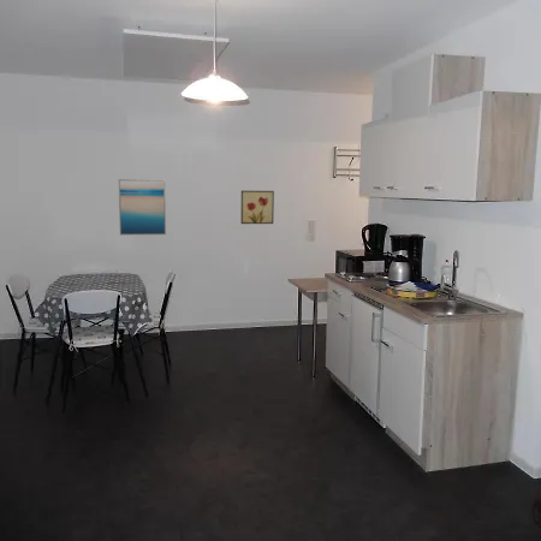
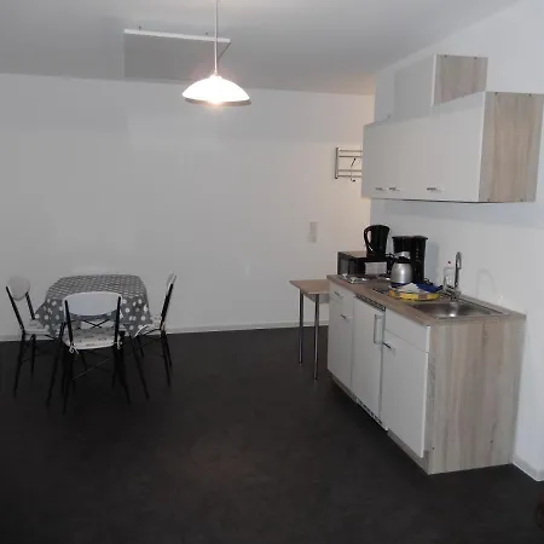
- wall art (257, 207)
- wall art (142, 207)
